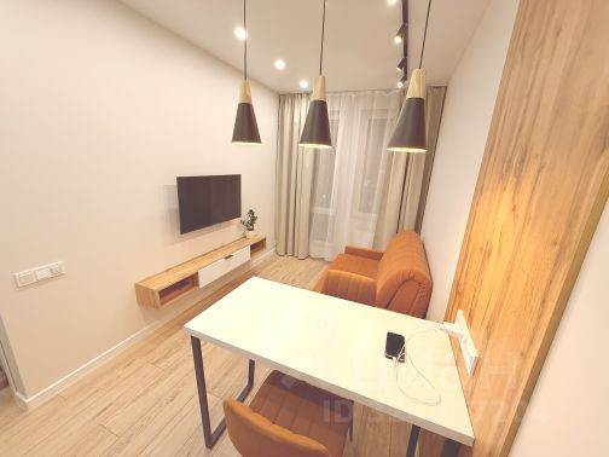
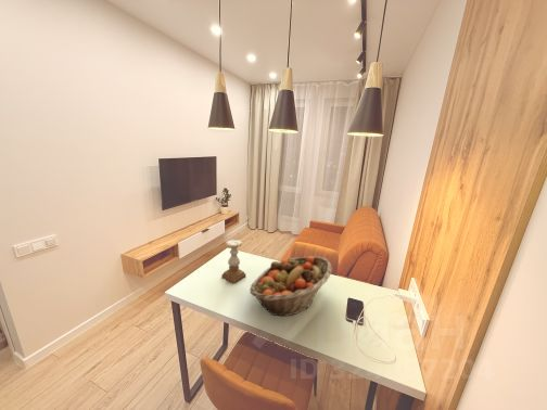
+ fruit basket (291, 281)
+ candle holder (233, 259)
